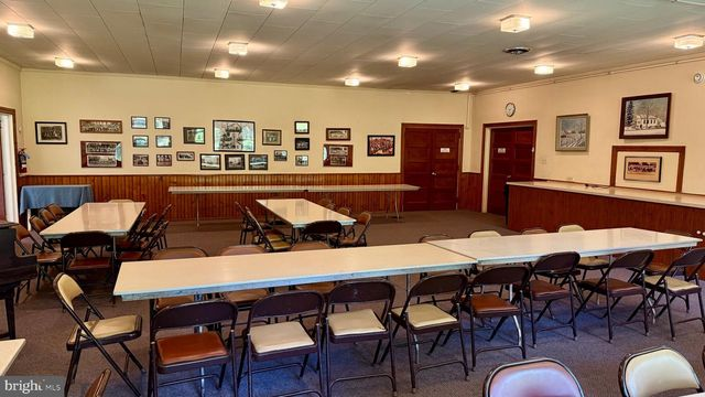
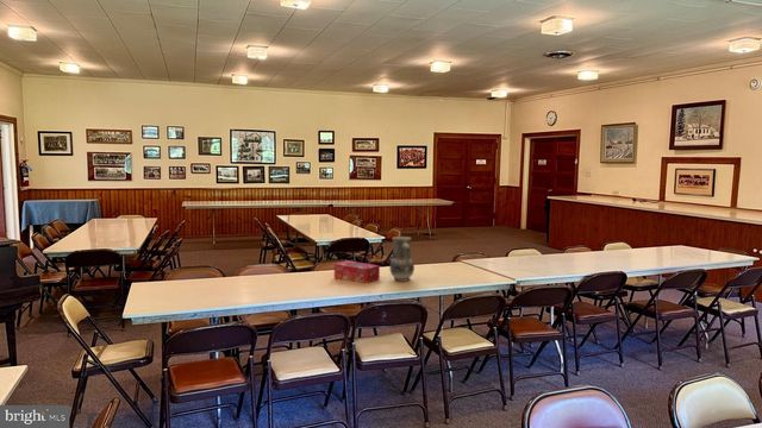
+ tissue box (356, 271)
+ vase (401, 258)
